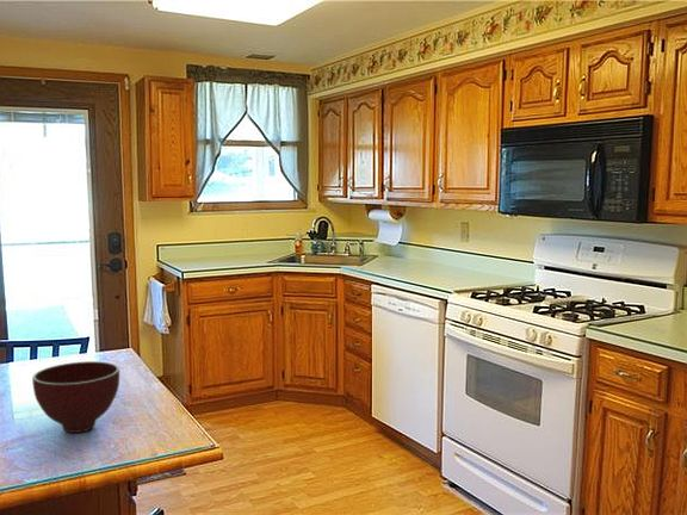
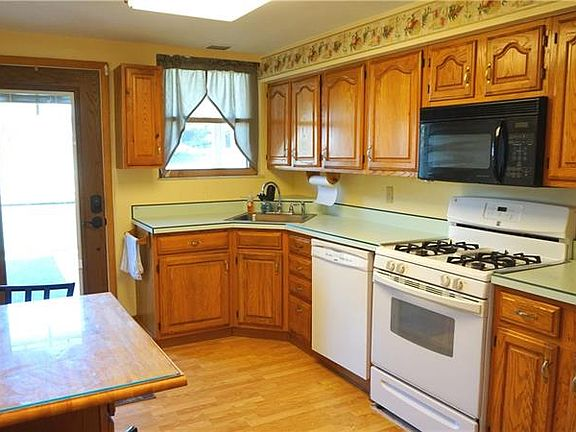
- bowl (78, 399)
